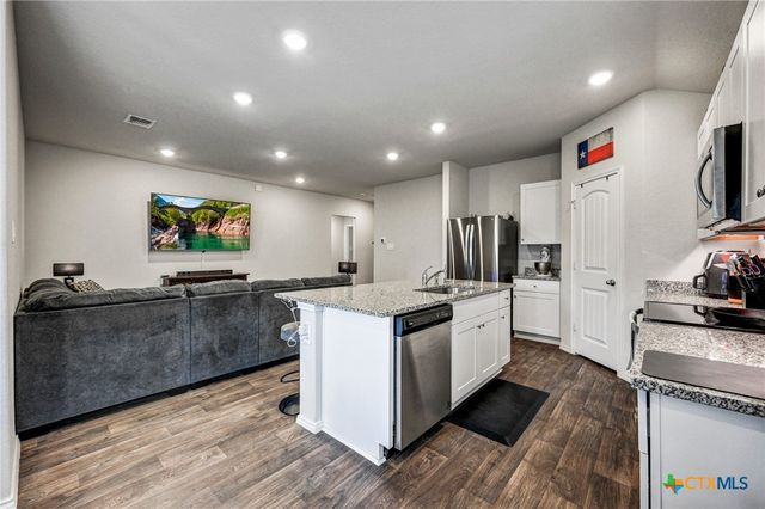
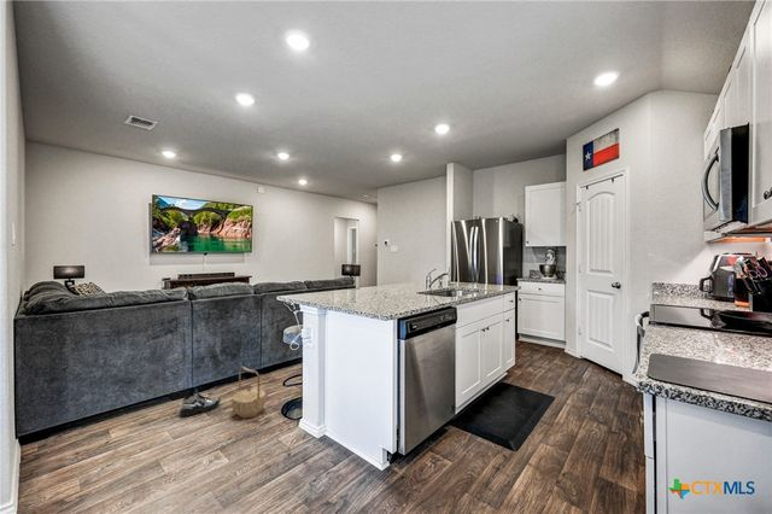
+ sneaker (200, 398)
+ basket (248, 390)
